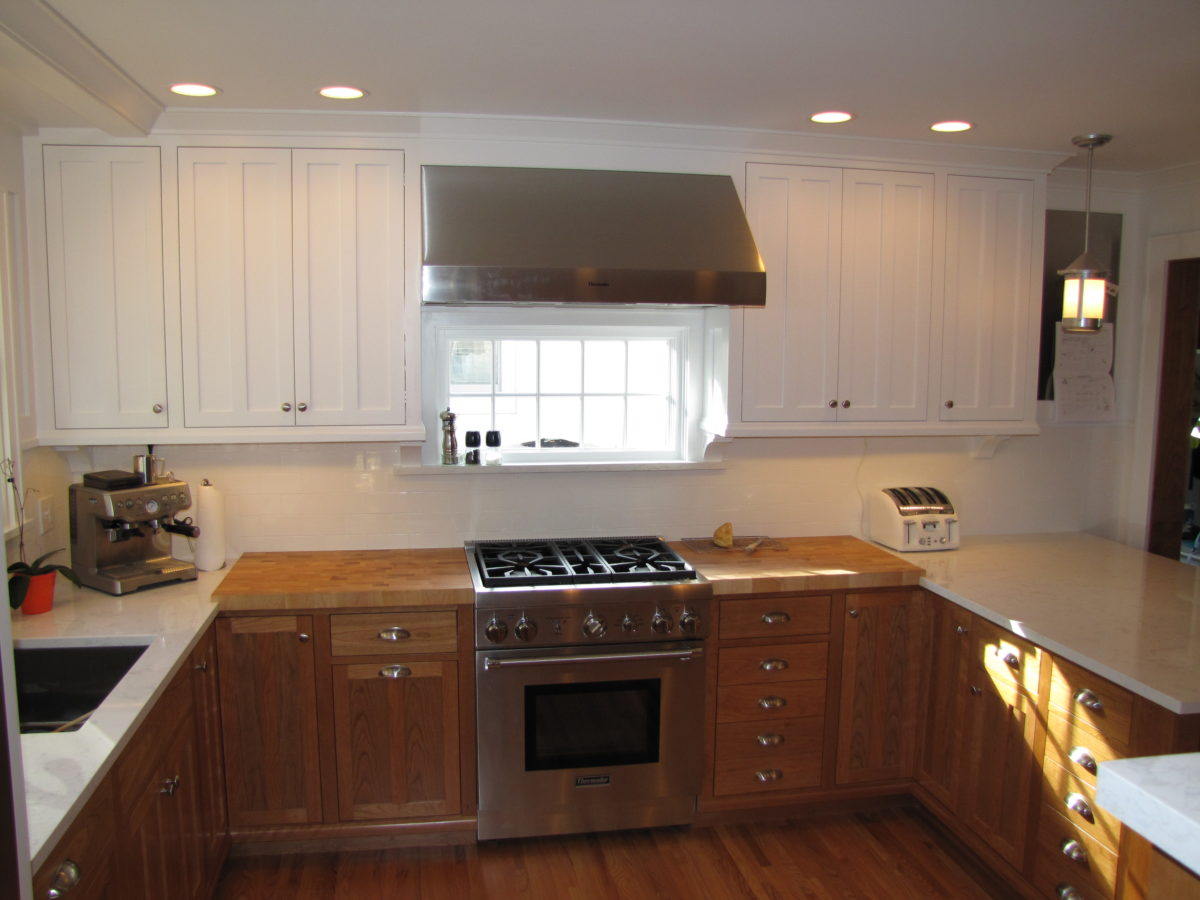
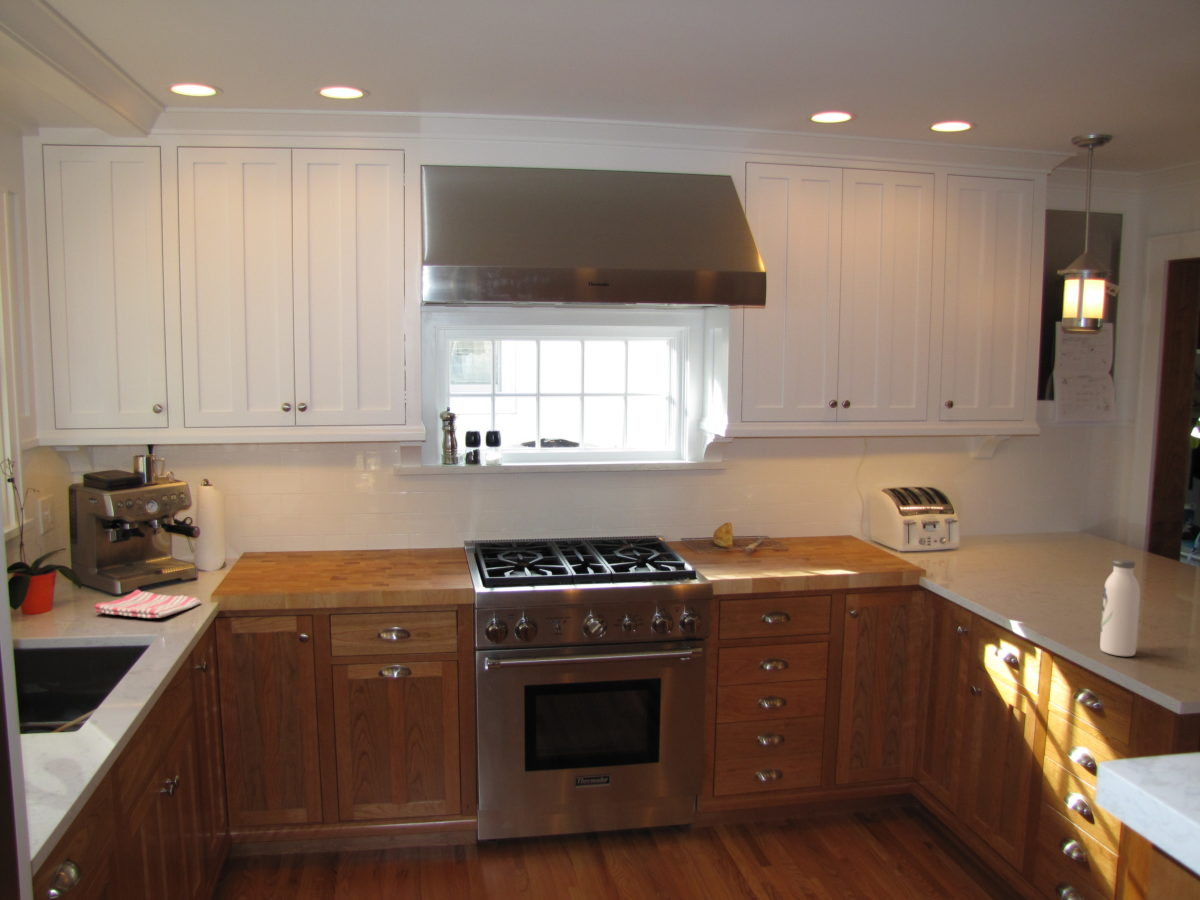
+ dish towel (148, 603)
+ water bottle (1120, 606)
